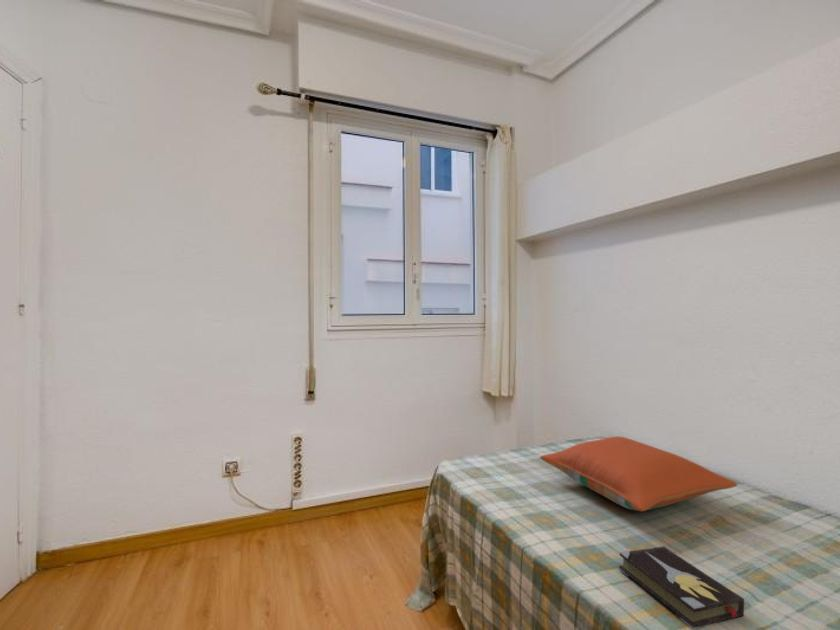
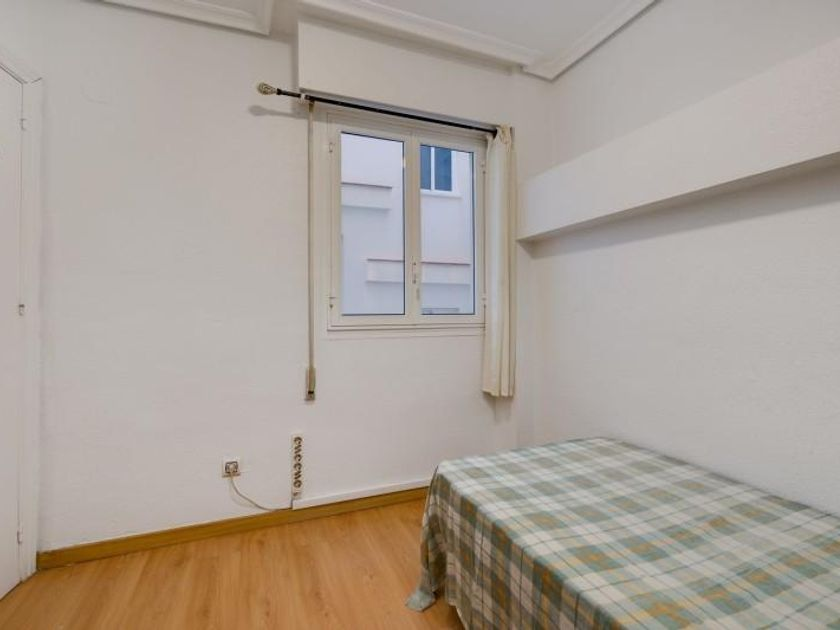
- pillow (629, 469)
- hardback book (676, 580)
